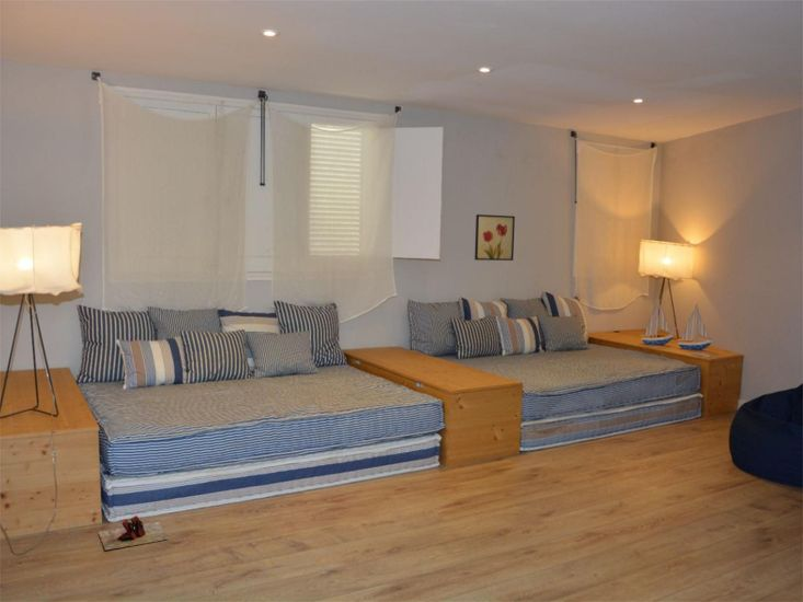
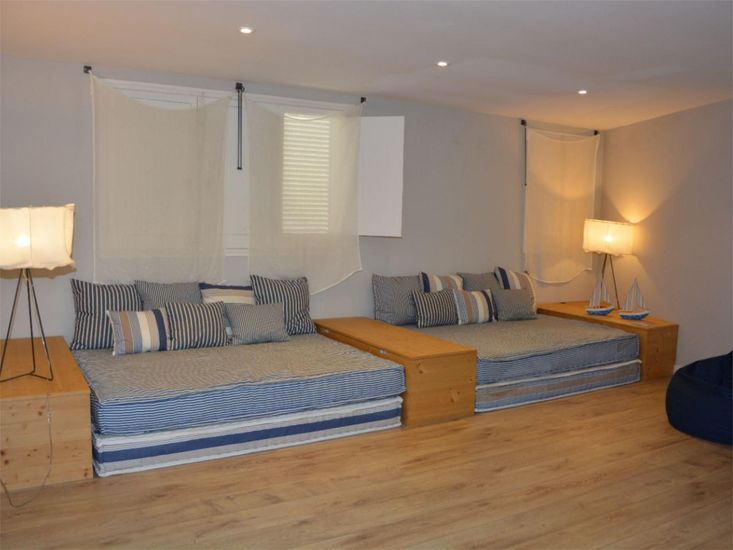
- wall art (494, 238)
- slippers (133, 526)
